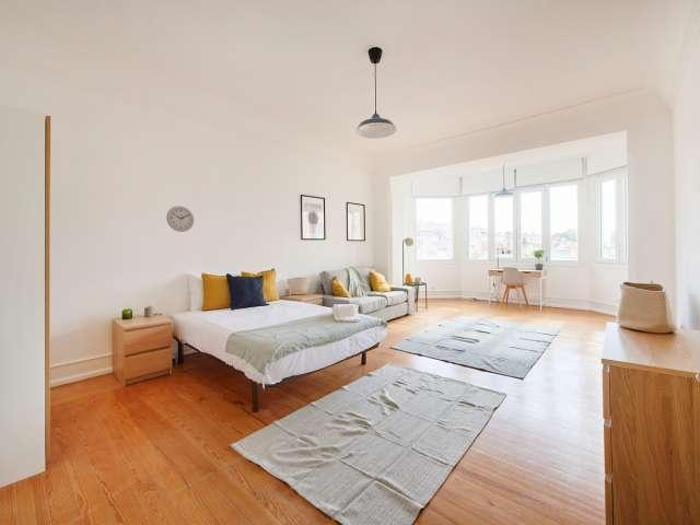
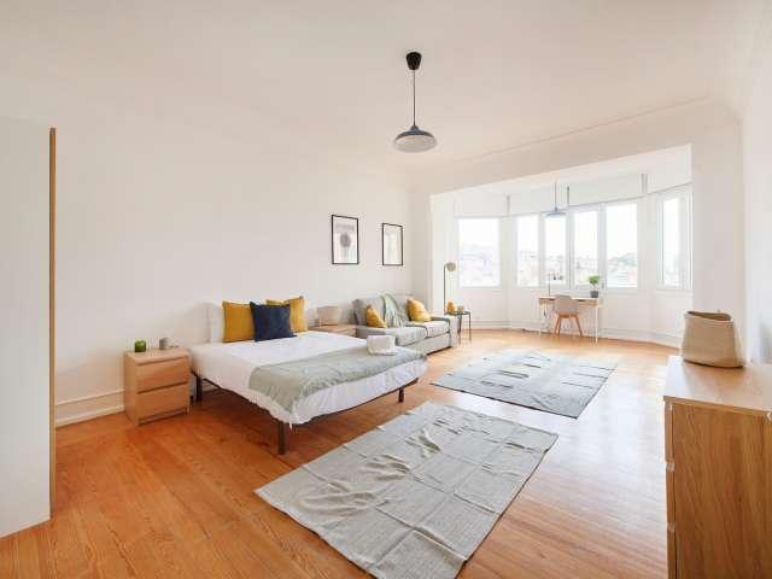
- wall clock (180, 219)
